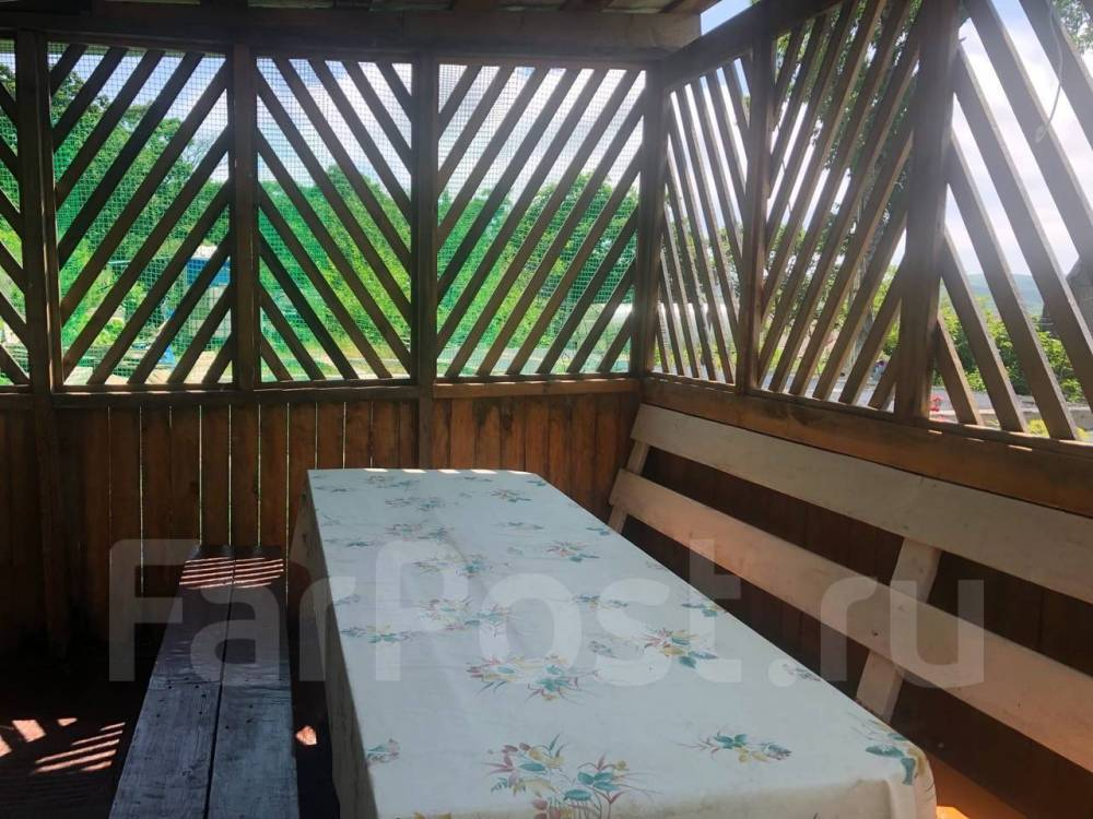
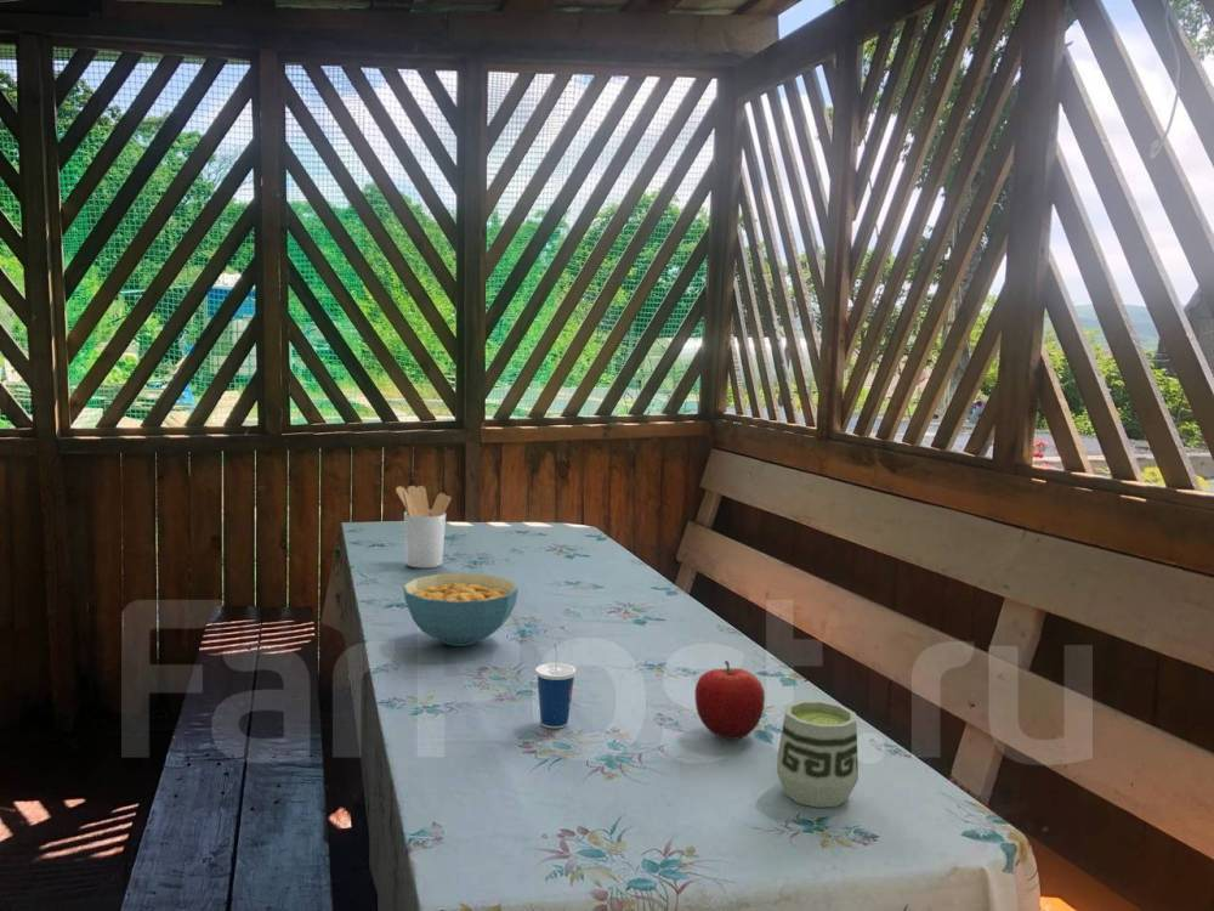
+ cup (817, 753)
+ fruit (730, 698)
+ utensil holder (420, 524)
+ cereal bowl (460, 613)
+ cup (555, 681)
